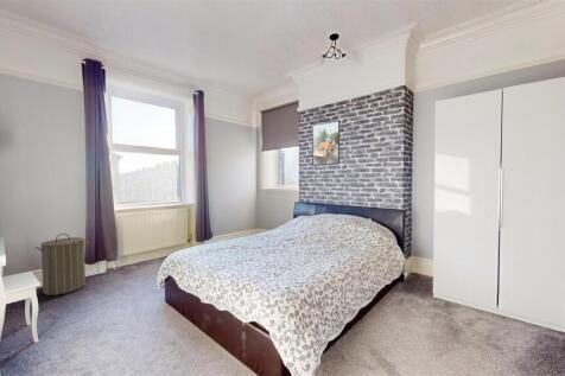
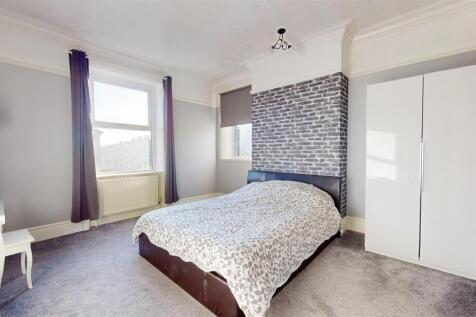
- laundry hamper (64, 260)
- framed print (325, 144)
